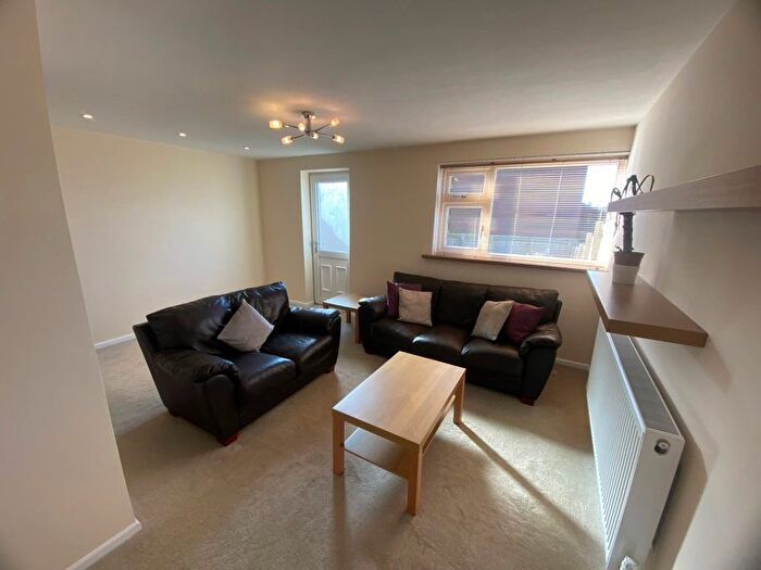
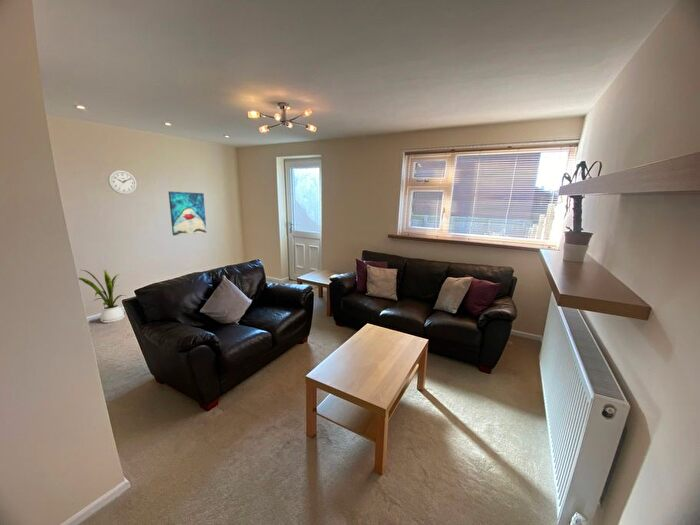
+ wall art (188, 213)
+ wall clock (123, 182)
+ house plant (105, 293)
